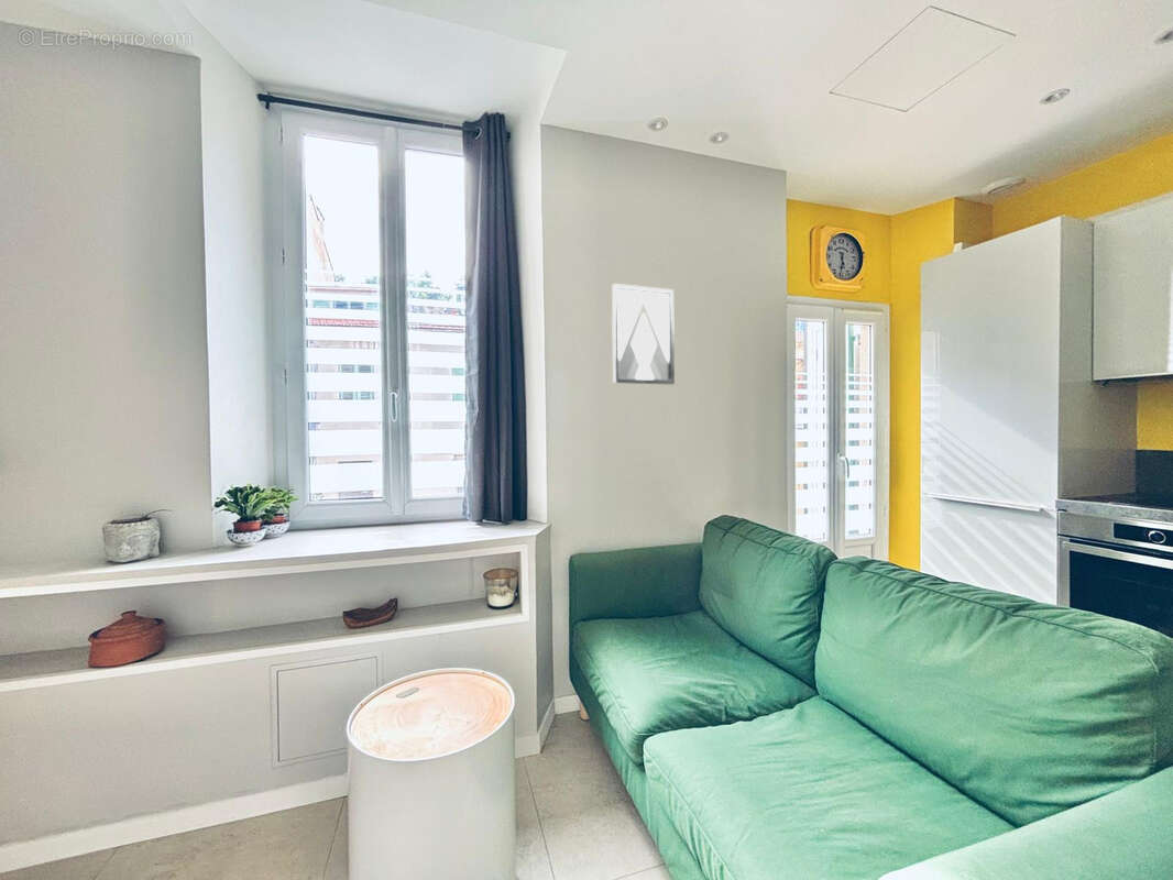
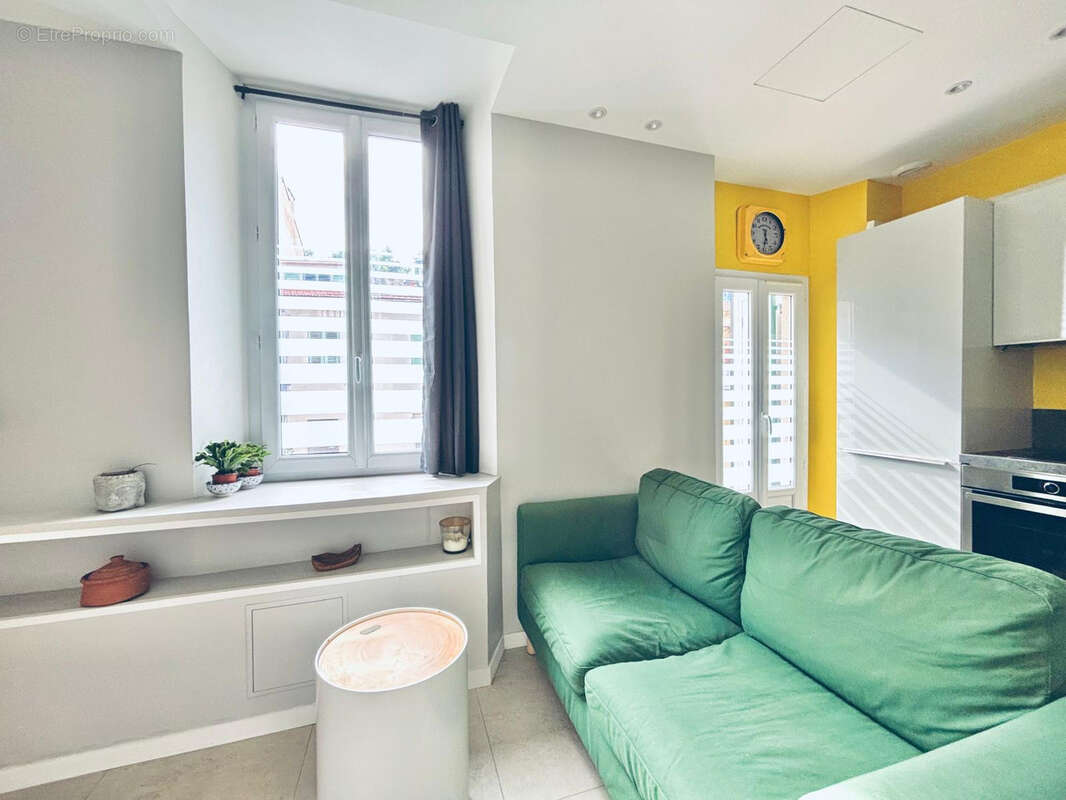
- wall art (644, 334)
